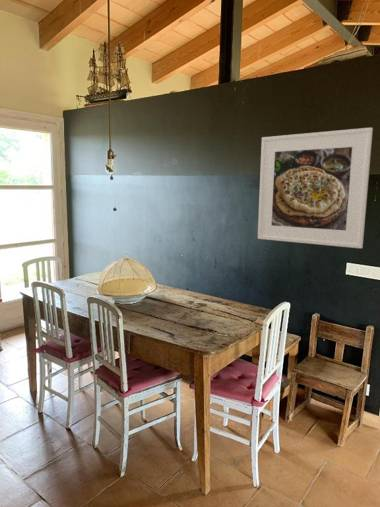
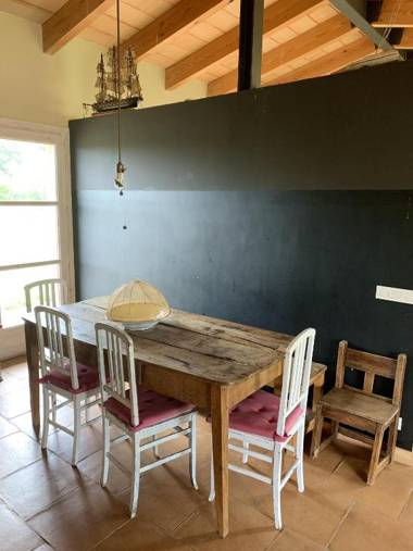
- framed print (309, 189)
